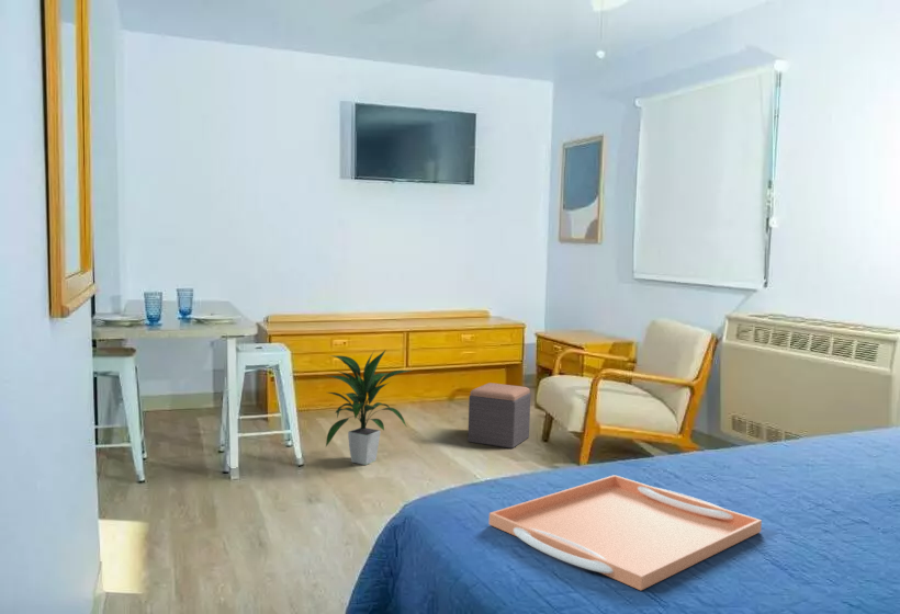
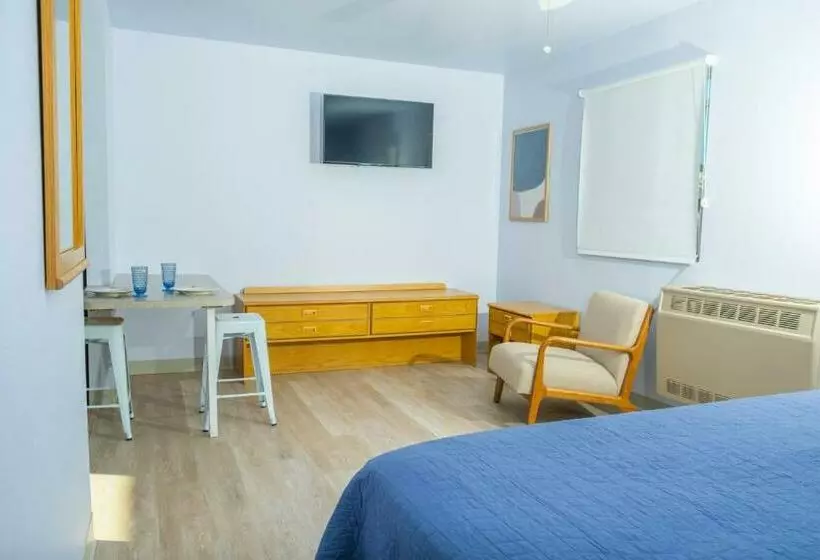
- footstool (499, 413)
- indoor plant (360, 403)
- serving tray (625, 522)
